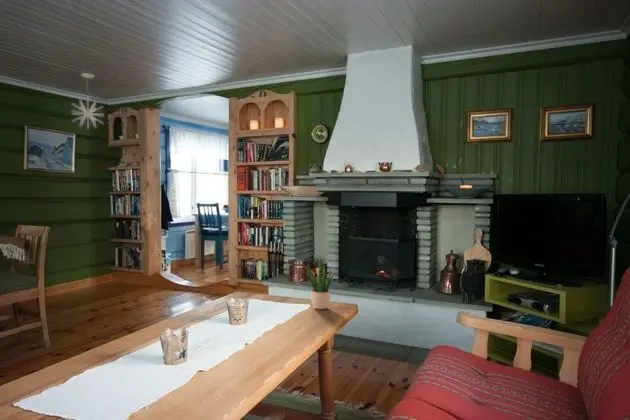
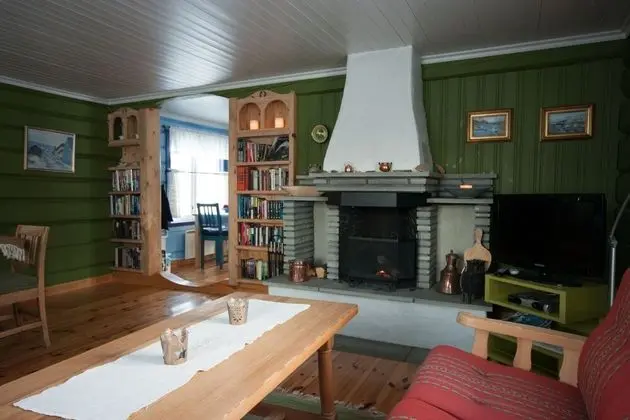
- pendant light (87, 101)
- potted plant (319, 281)
